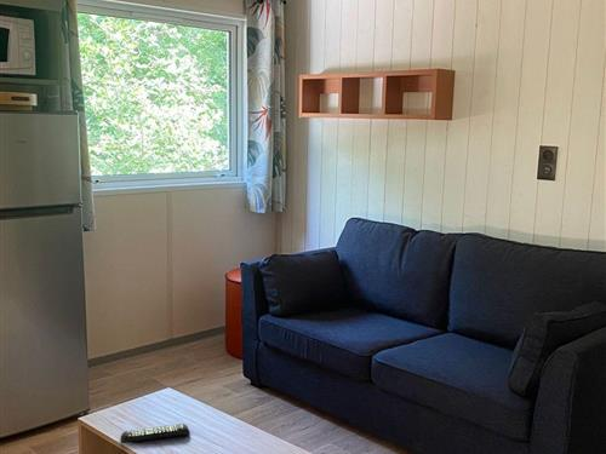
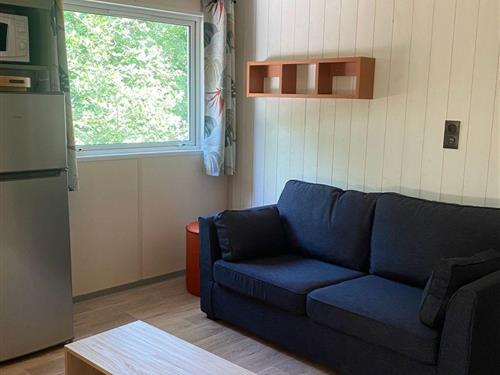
- remote control (155, 433)
